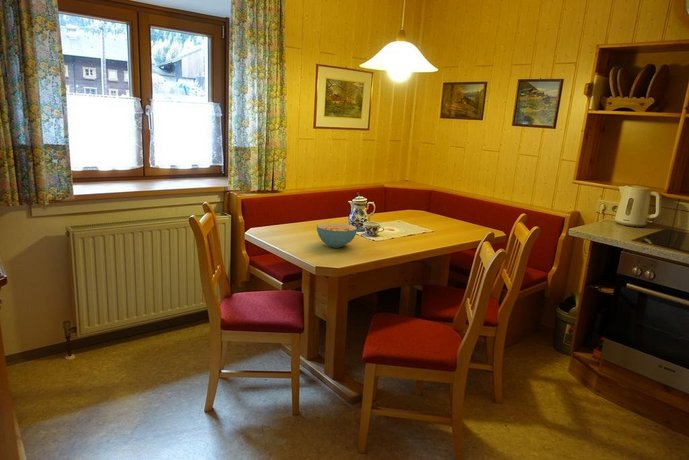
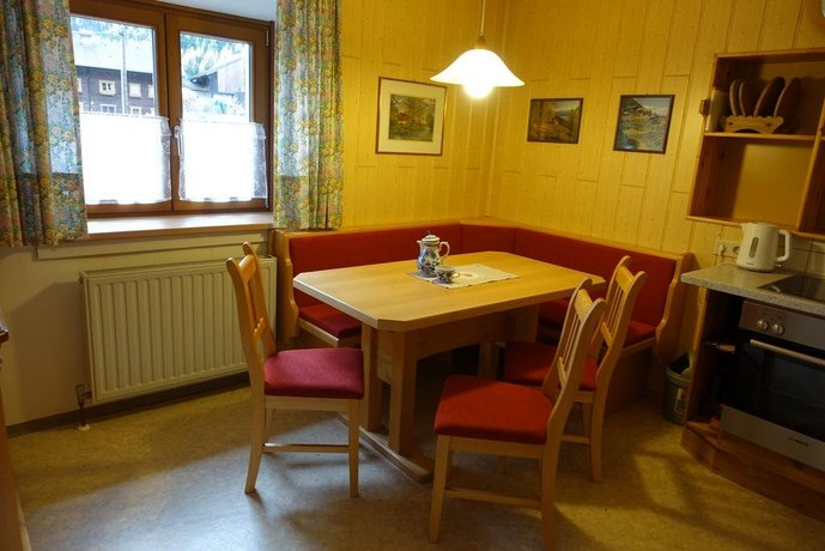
- cereal bowl (336, 236)
